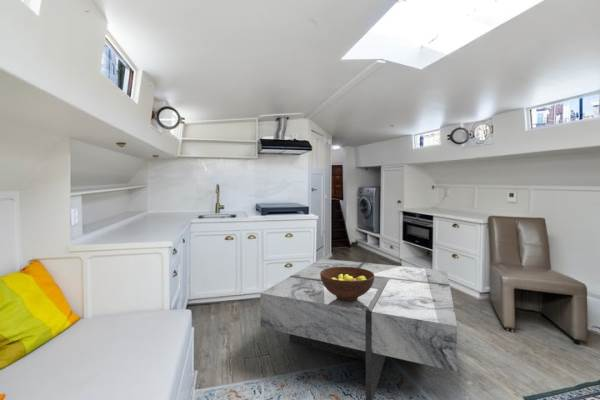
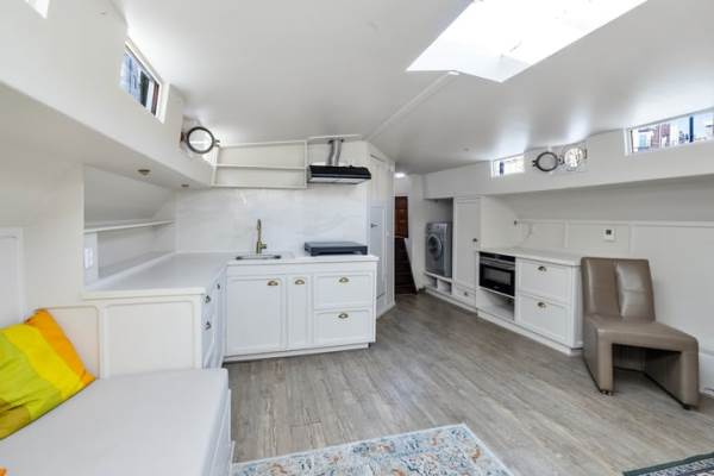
- fruit bowl (347, 285)
- coffee table (365, 314)
